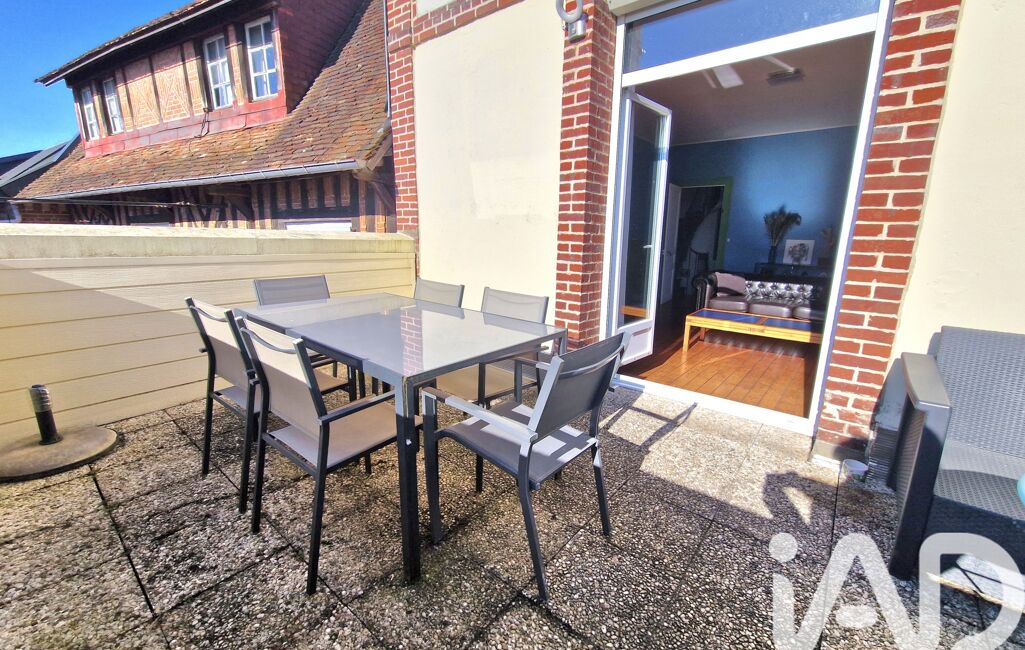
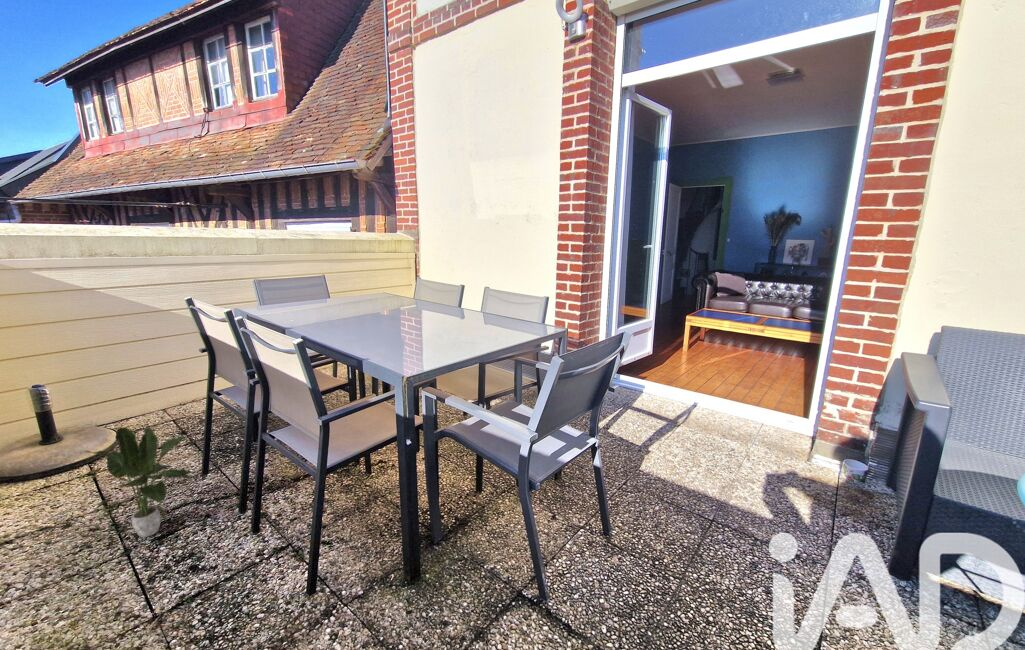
+ potted plant (147, 480)
